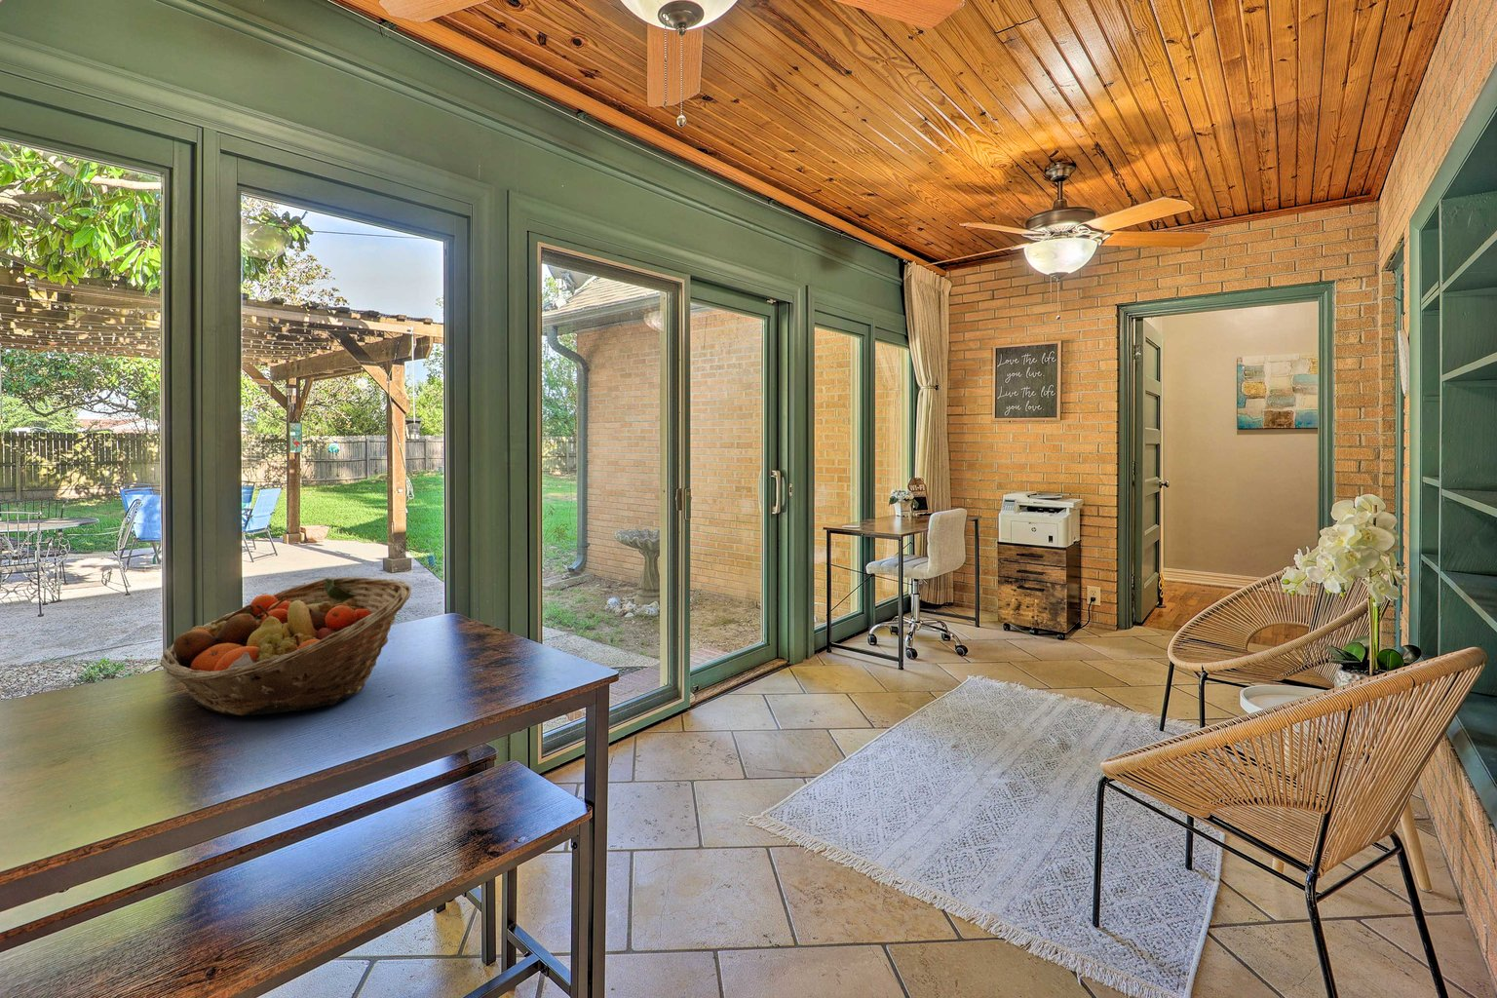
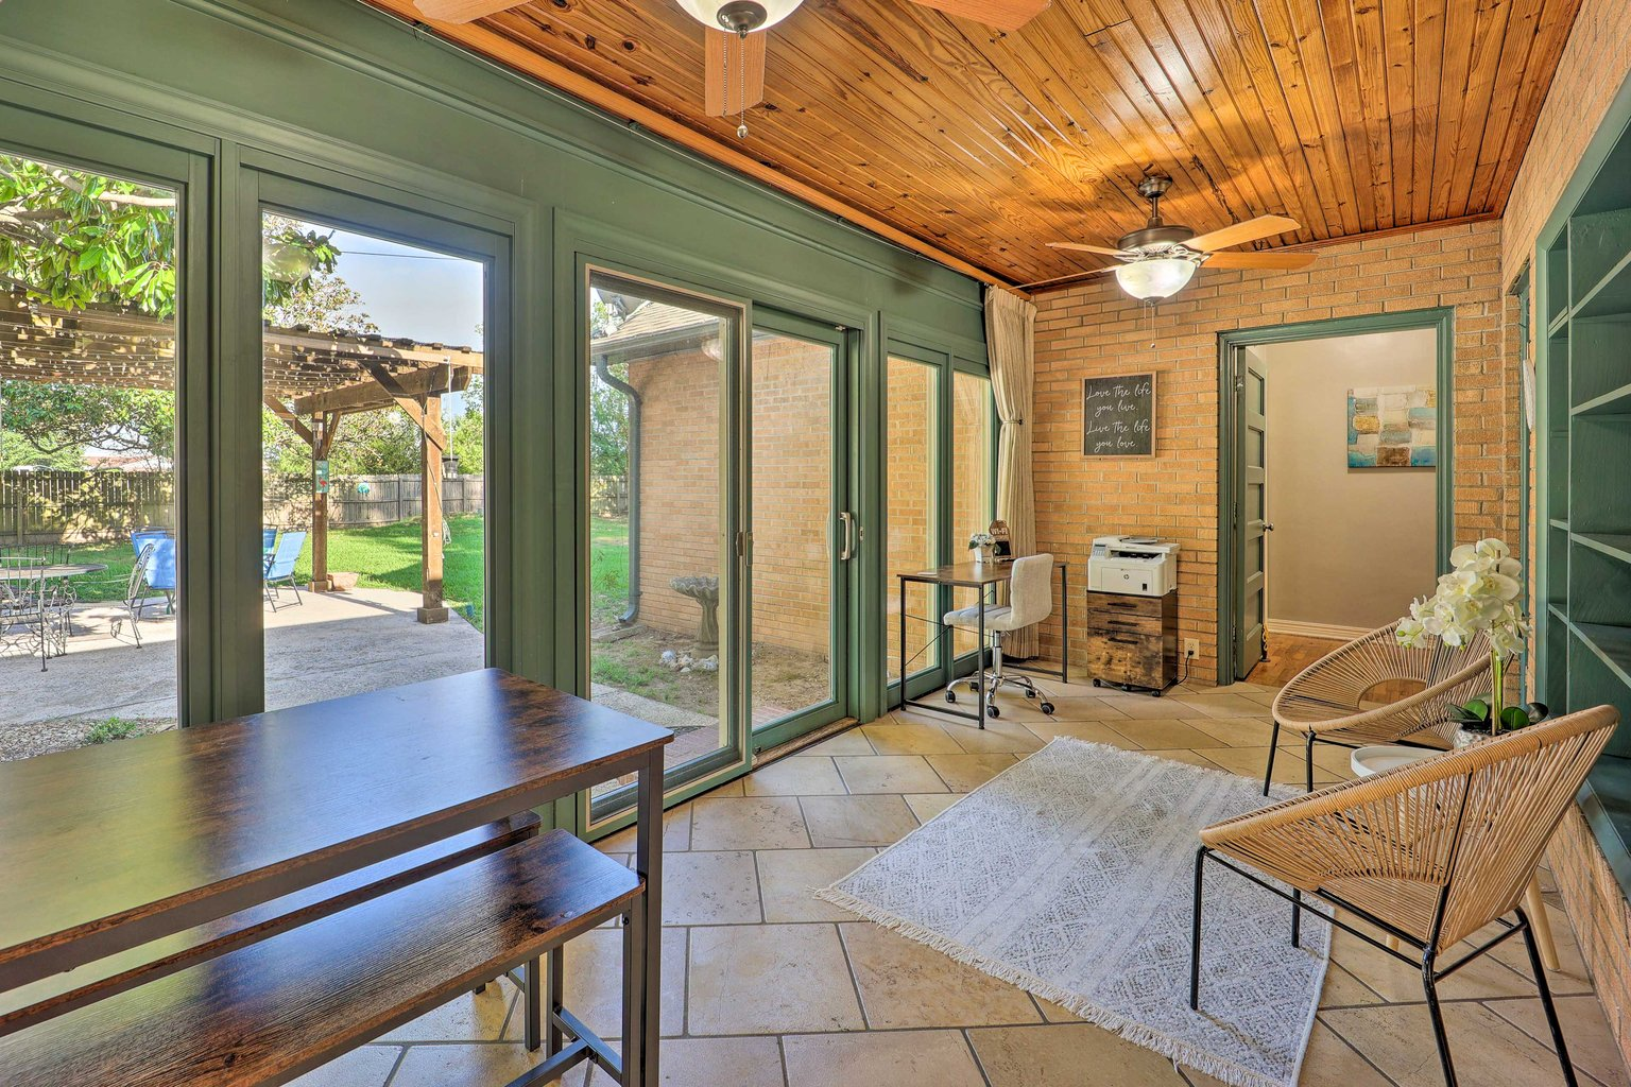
- fruit basket (293, 638)
